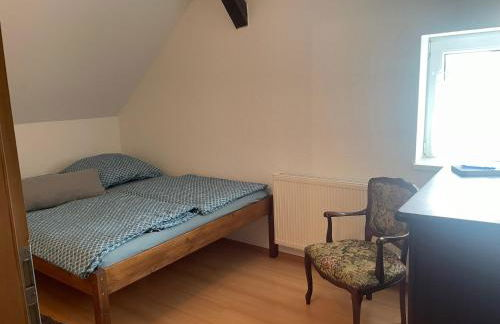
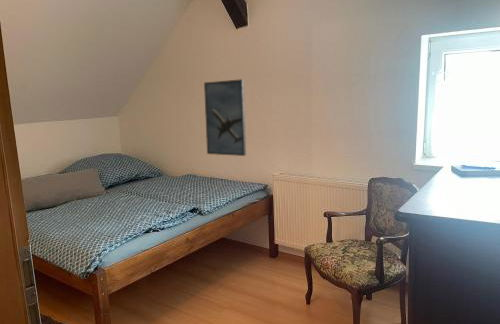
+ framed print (224, 118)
